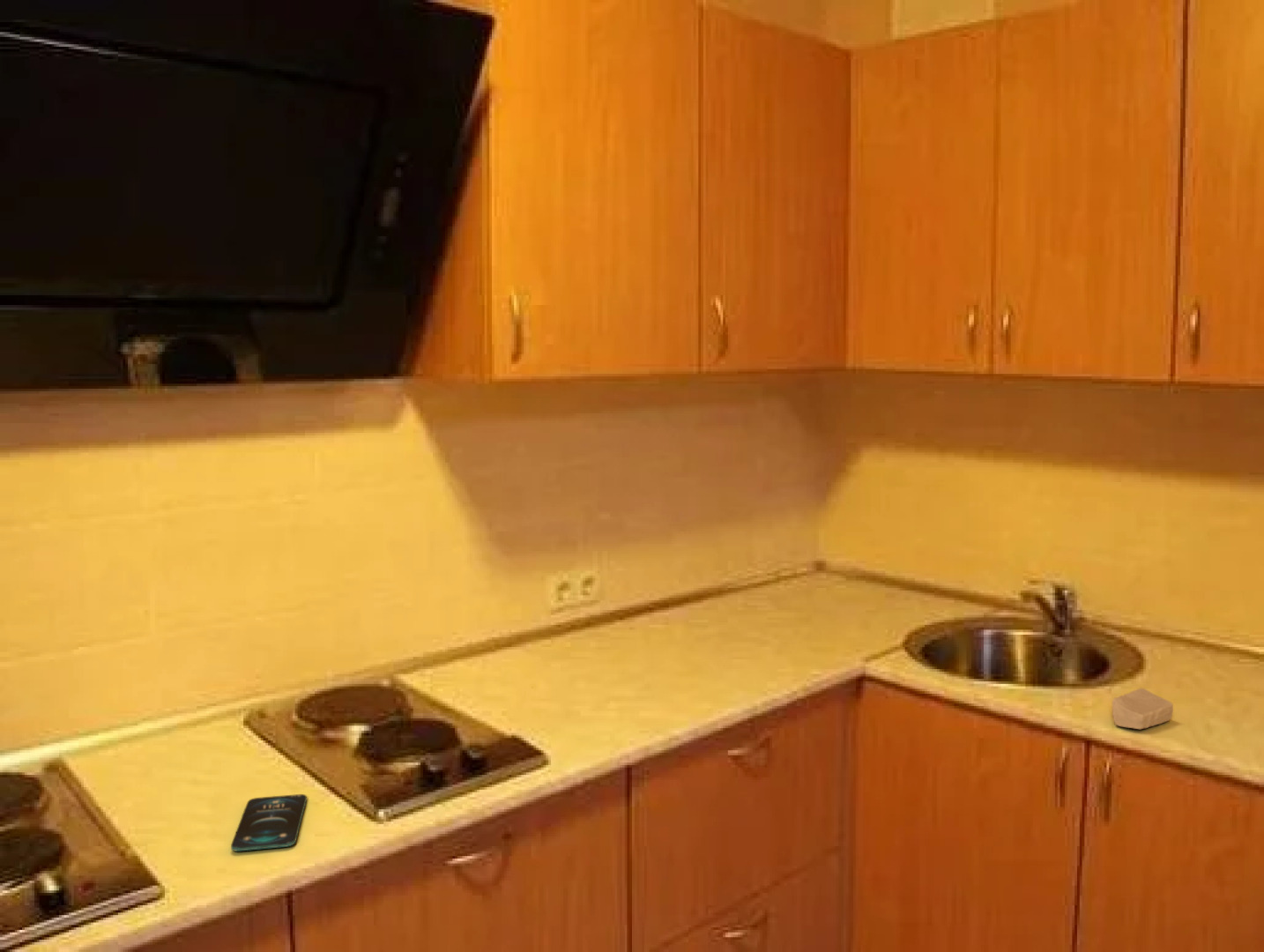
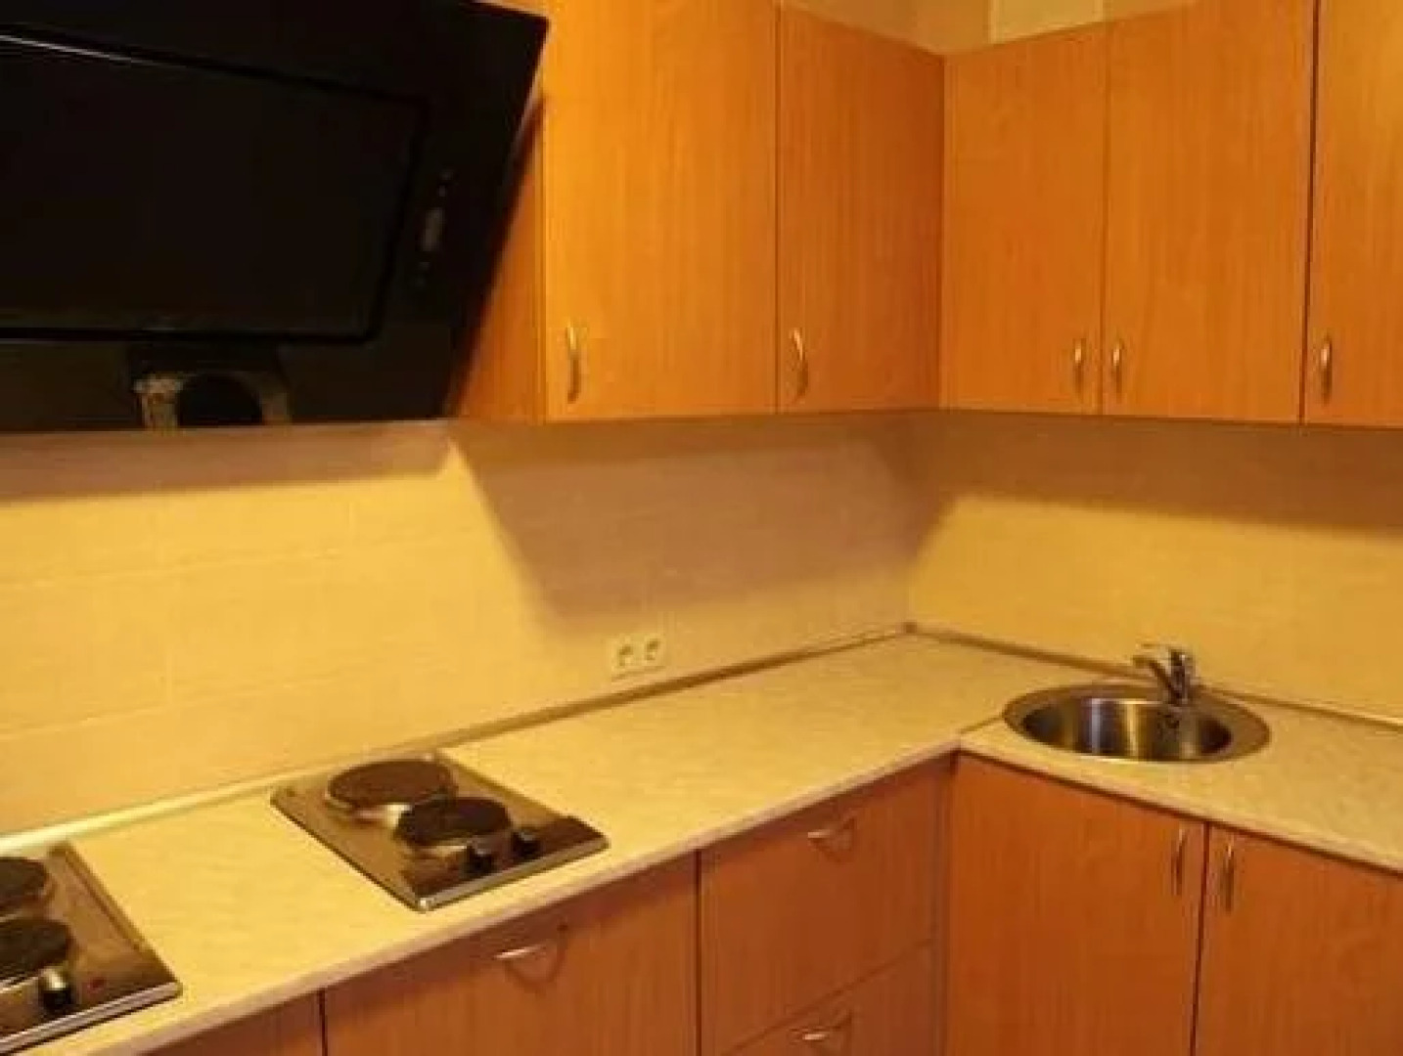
- smartphone (271, 821)
- soap bar (1140, 709)
